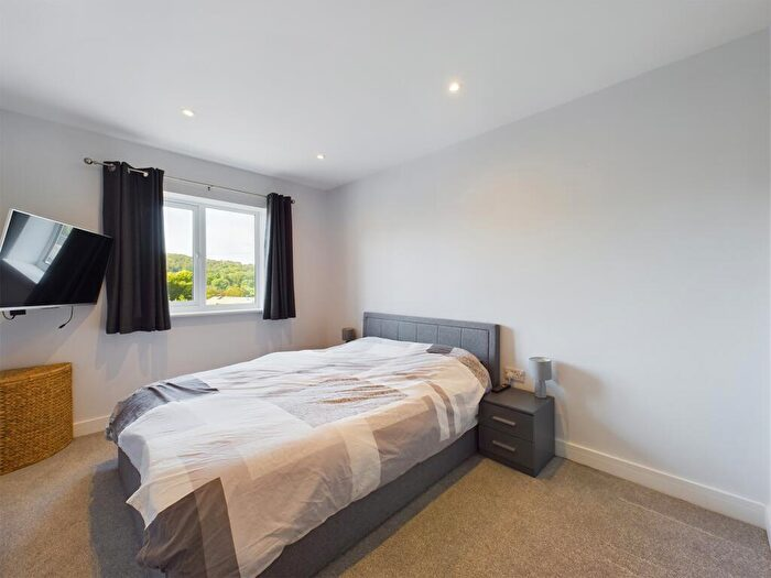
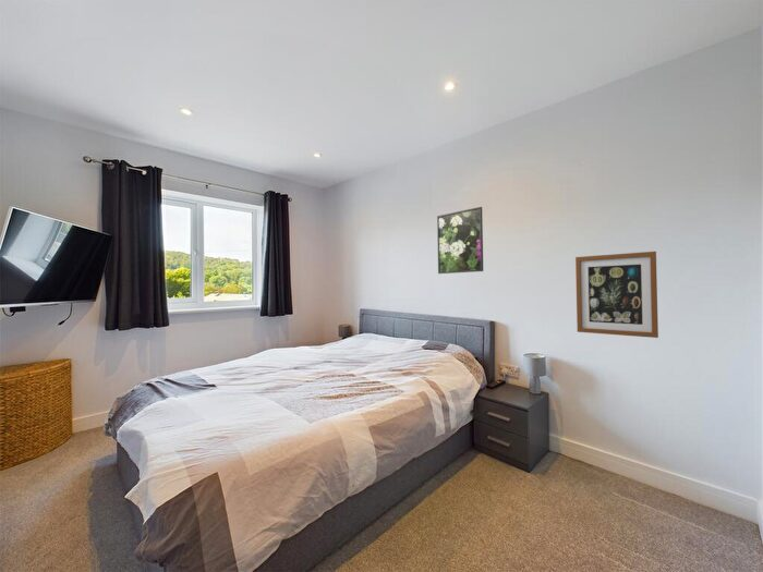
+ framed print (459, 242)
+ wall art (614, 294)
